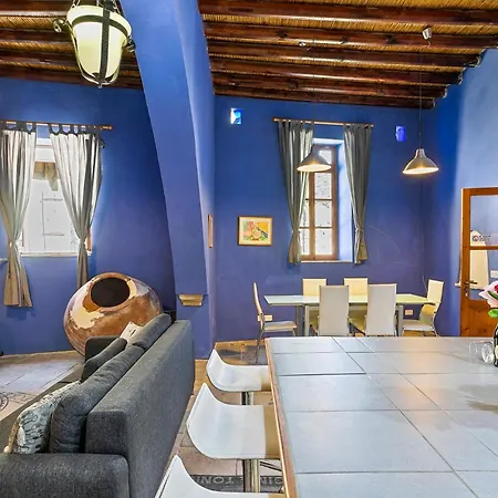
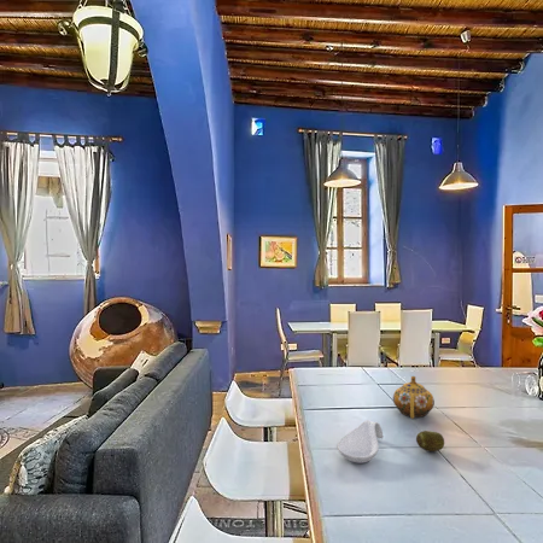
+ spoon rest (363, 439)
+ teapot (413, 395)
+ fruit (430, 440)
